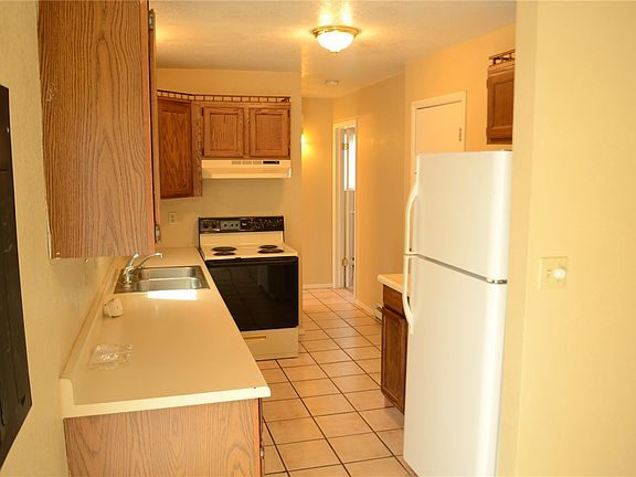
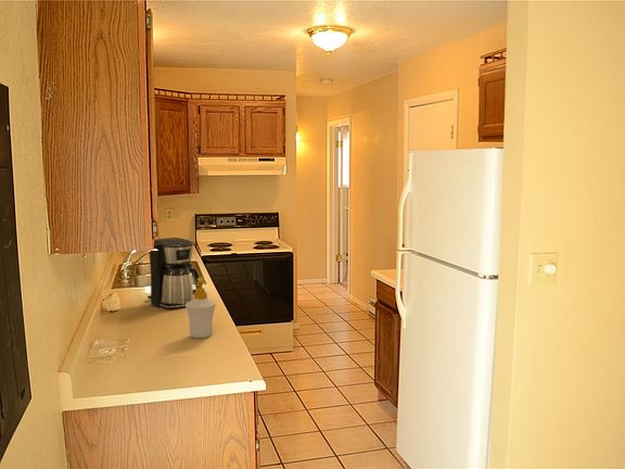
+ coffee maker (174, 270)
+ soap bottle (200, 307)
